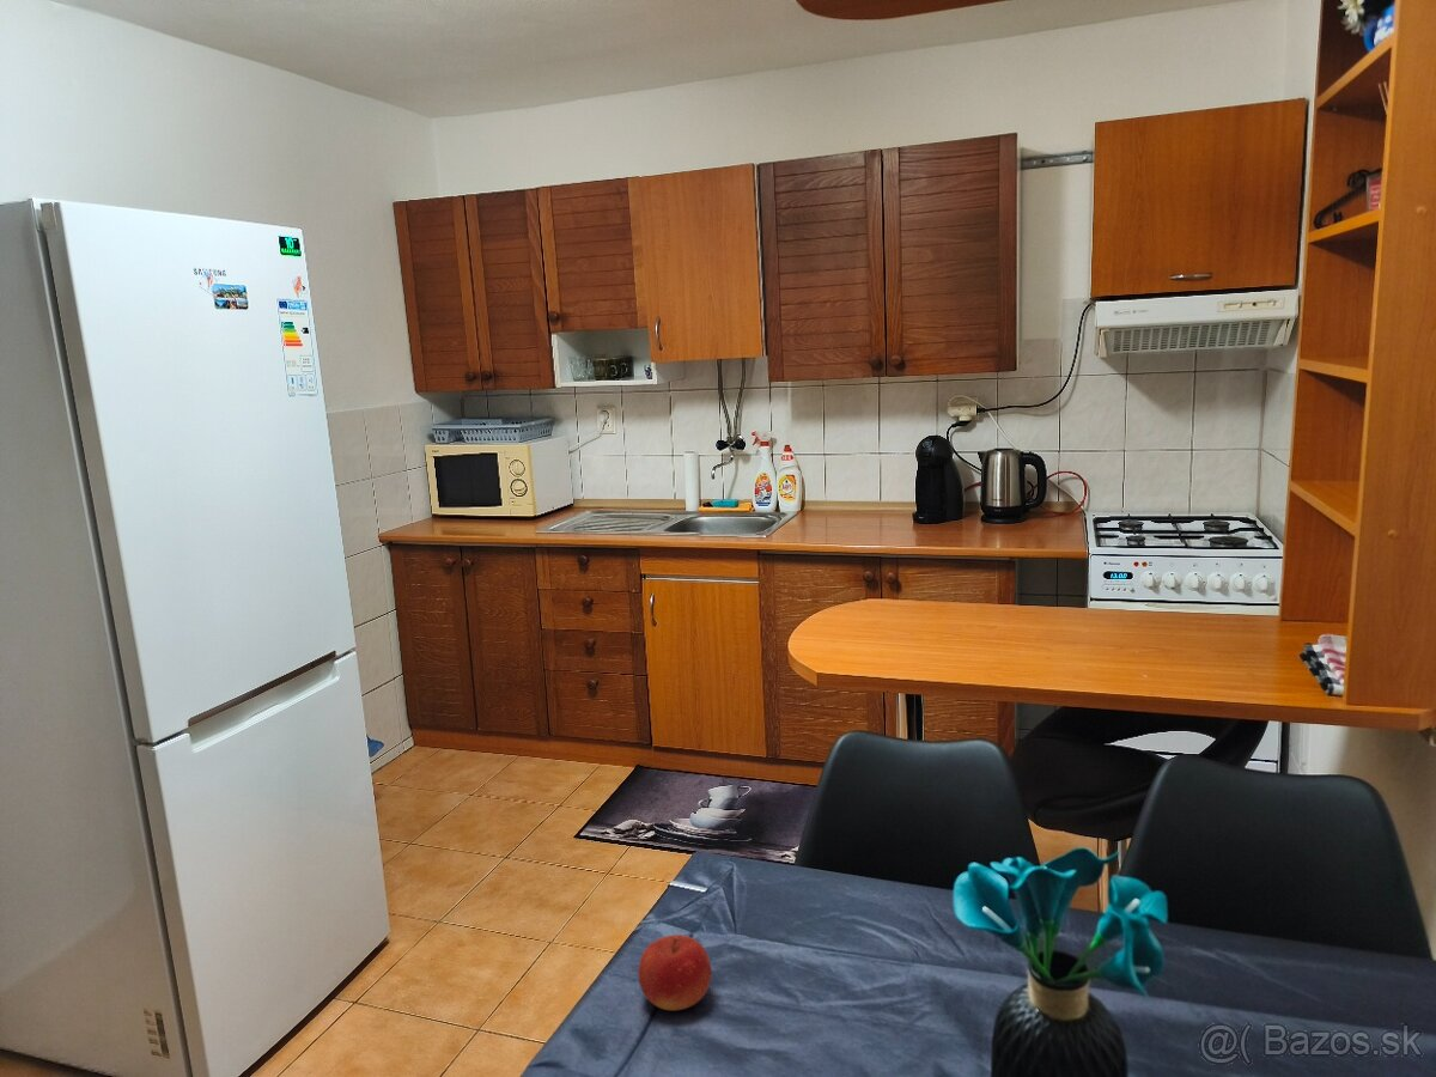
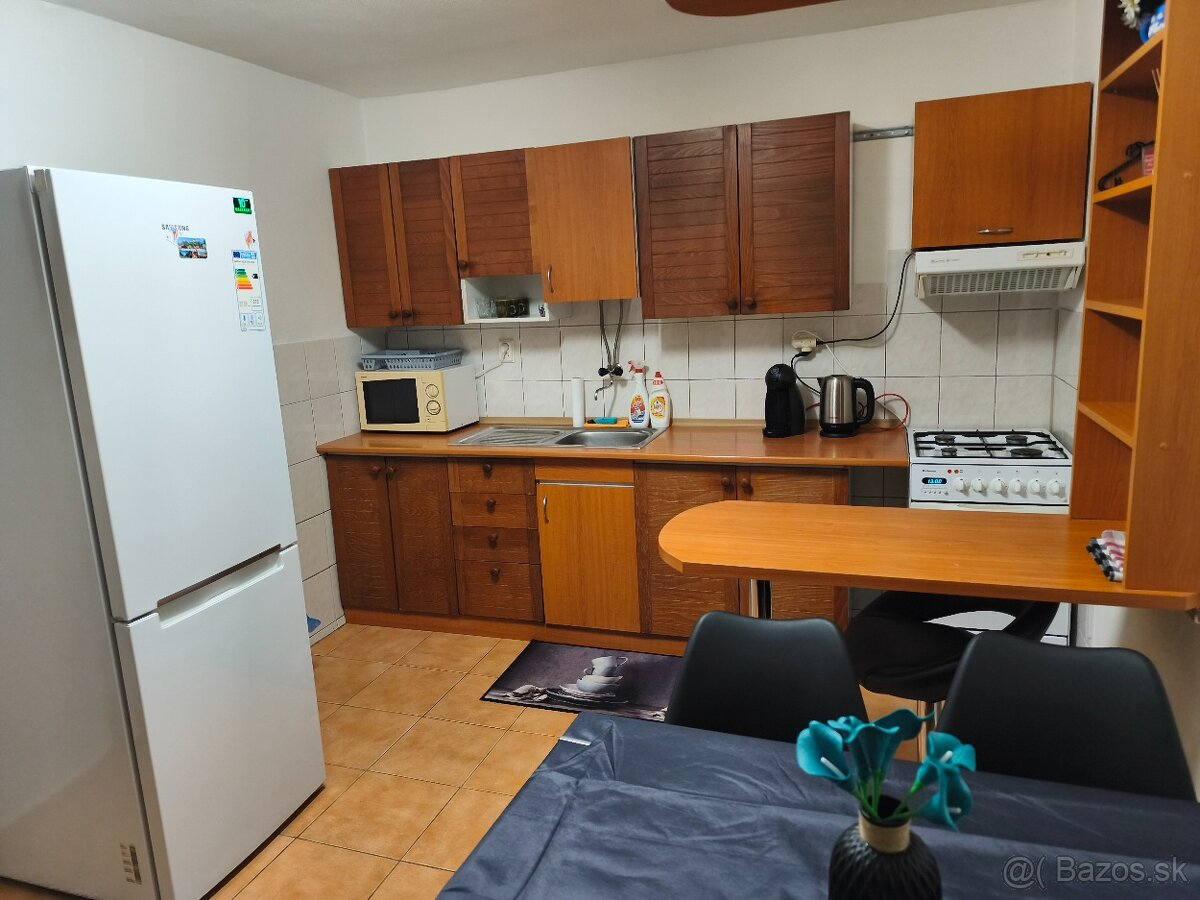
- fruit (674, 969)
